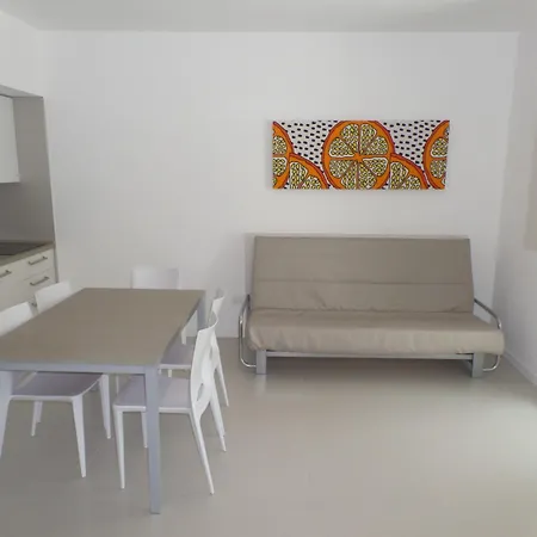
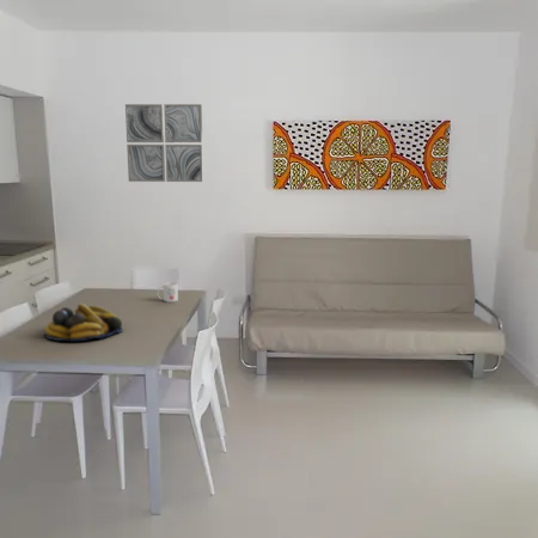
+ mug (167, 292)
+ wall art (165, 145)
+ fruit bowl (82, 318)
